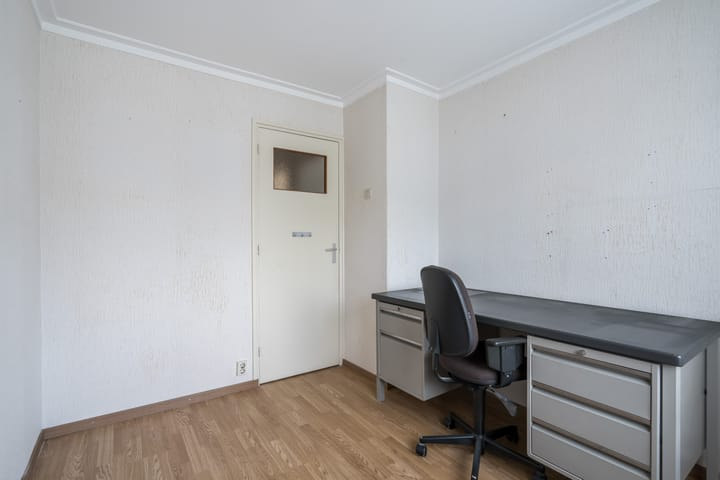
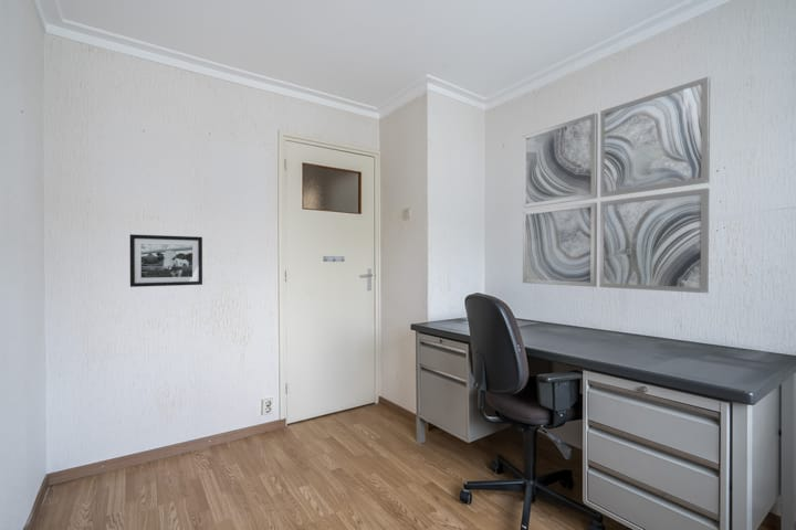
+ picture frame (167, 261)
+ wall art (600, 202)
